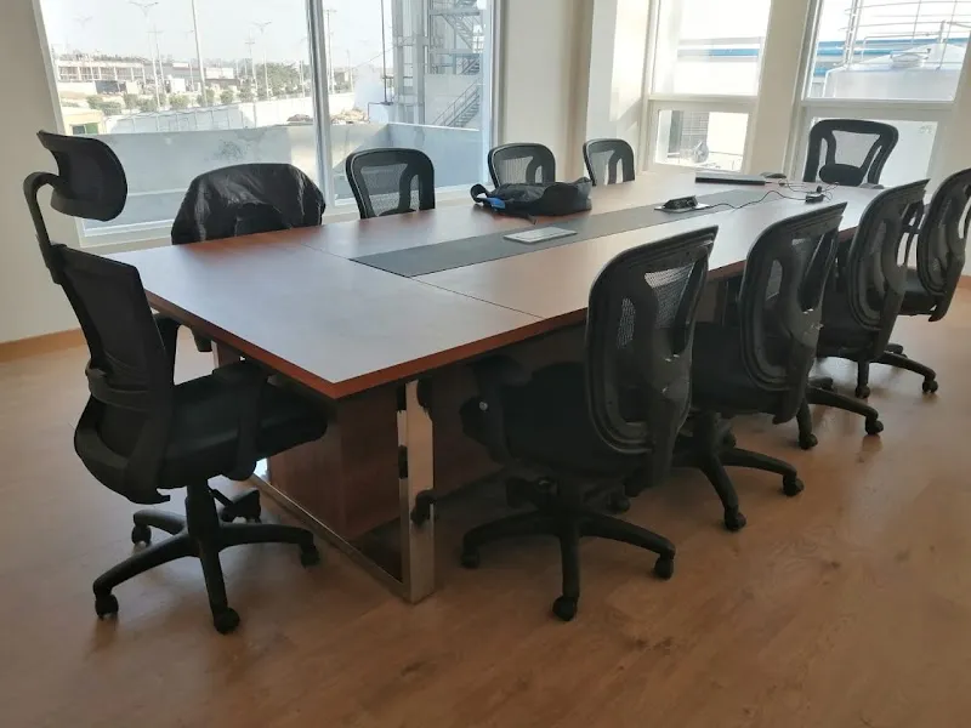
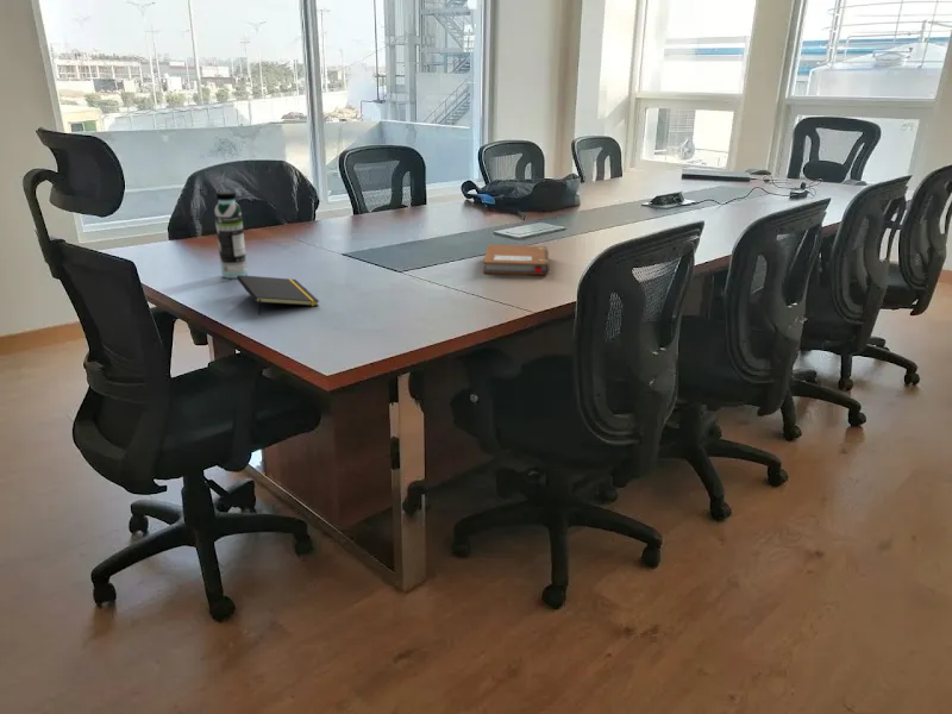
+ water bottle (230, 234)
+ notebook (516, 259)
+ notepad (276, 289)
